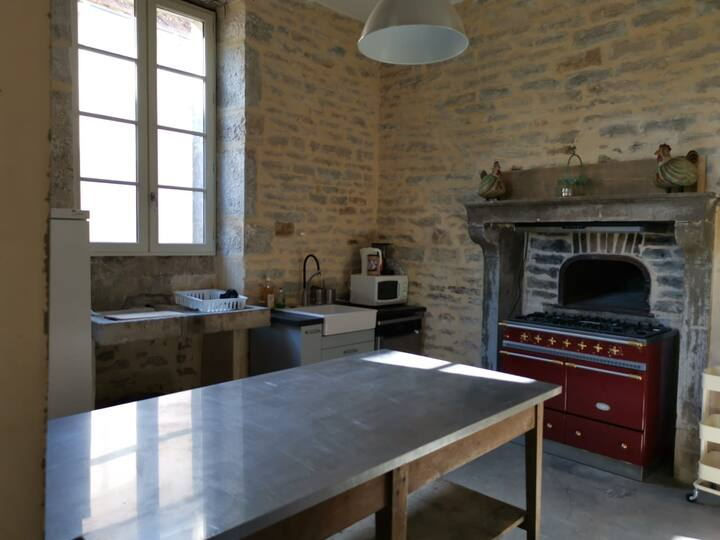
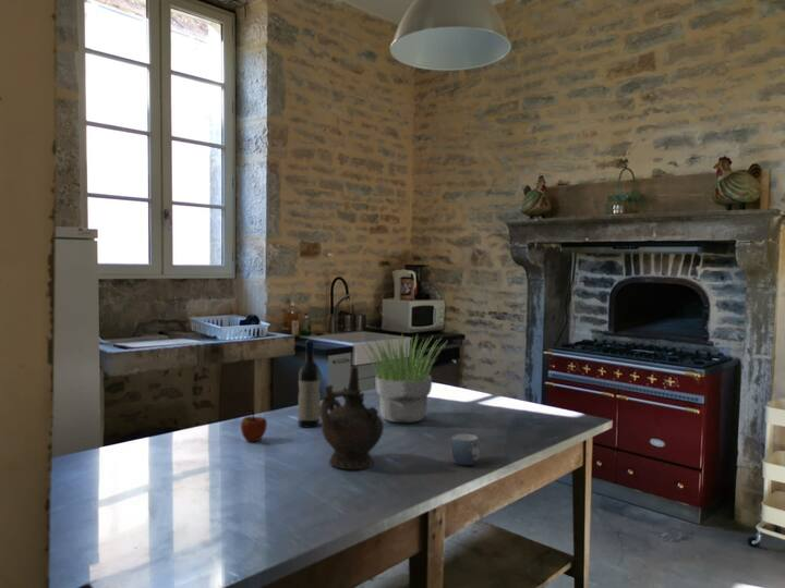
+ potted plant (402, 378)
+ mug (468, 448)
+ ceremonial vessel (350, 415)
+ wine bottle (309, 382)
+ apple (253, 425)
